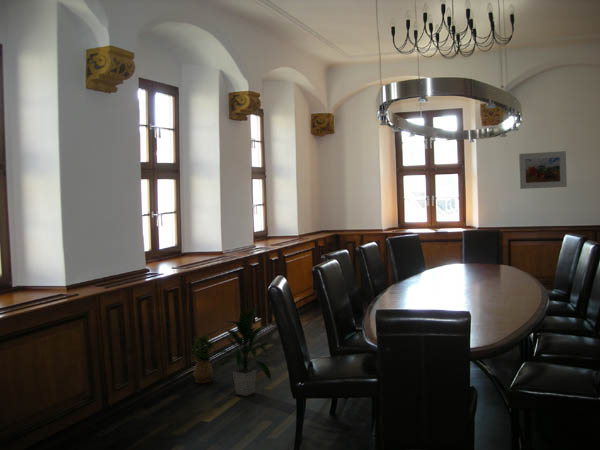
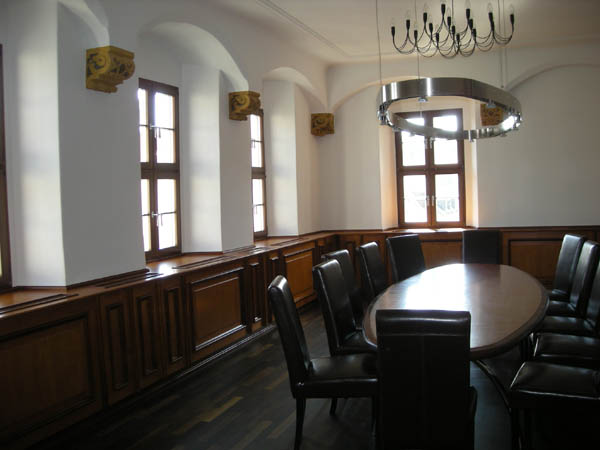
- indoor plant (244, 351)
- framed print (542, 170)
- potted plant (203, 357)
